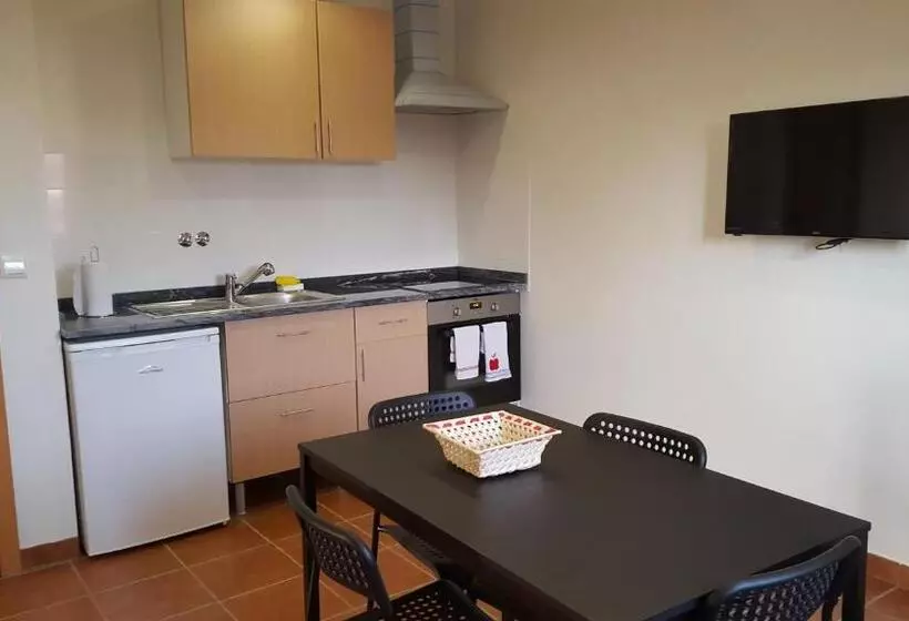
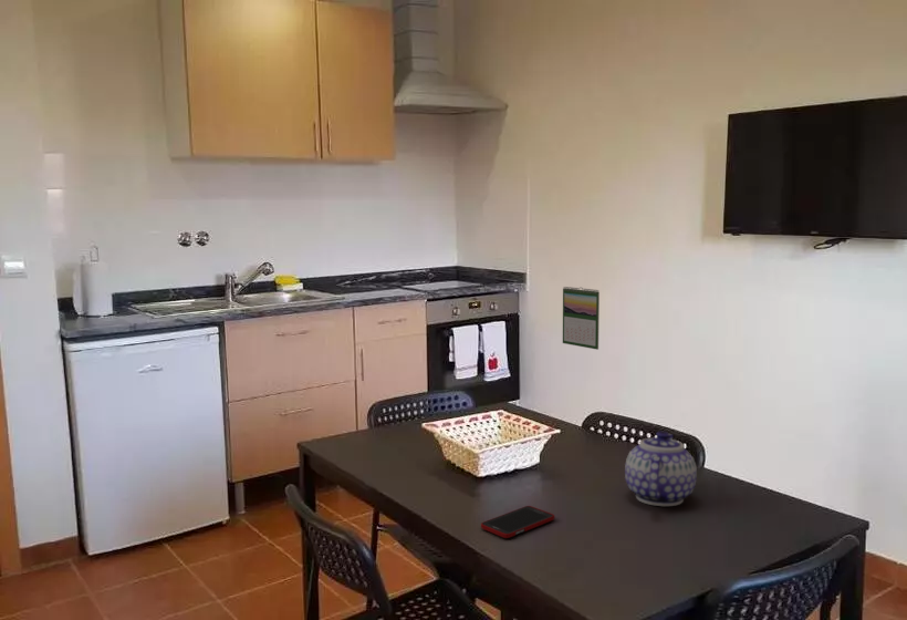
+ teapot (660, 464)
+ cell phone (518, 521)
+ calendar (580, 317)
